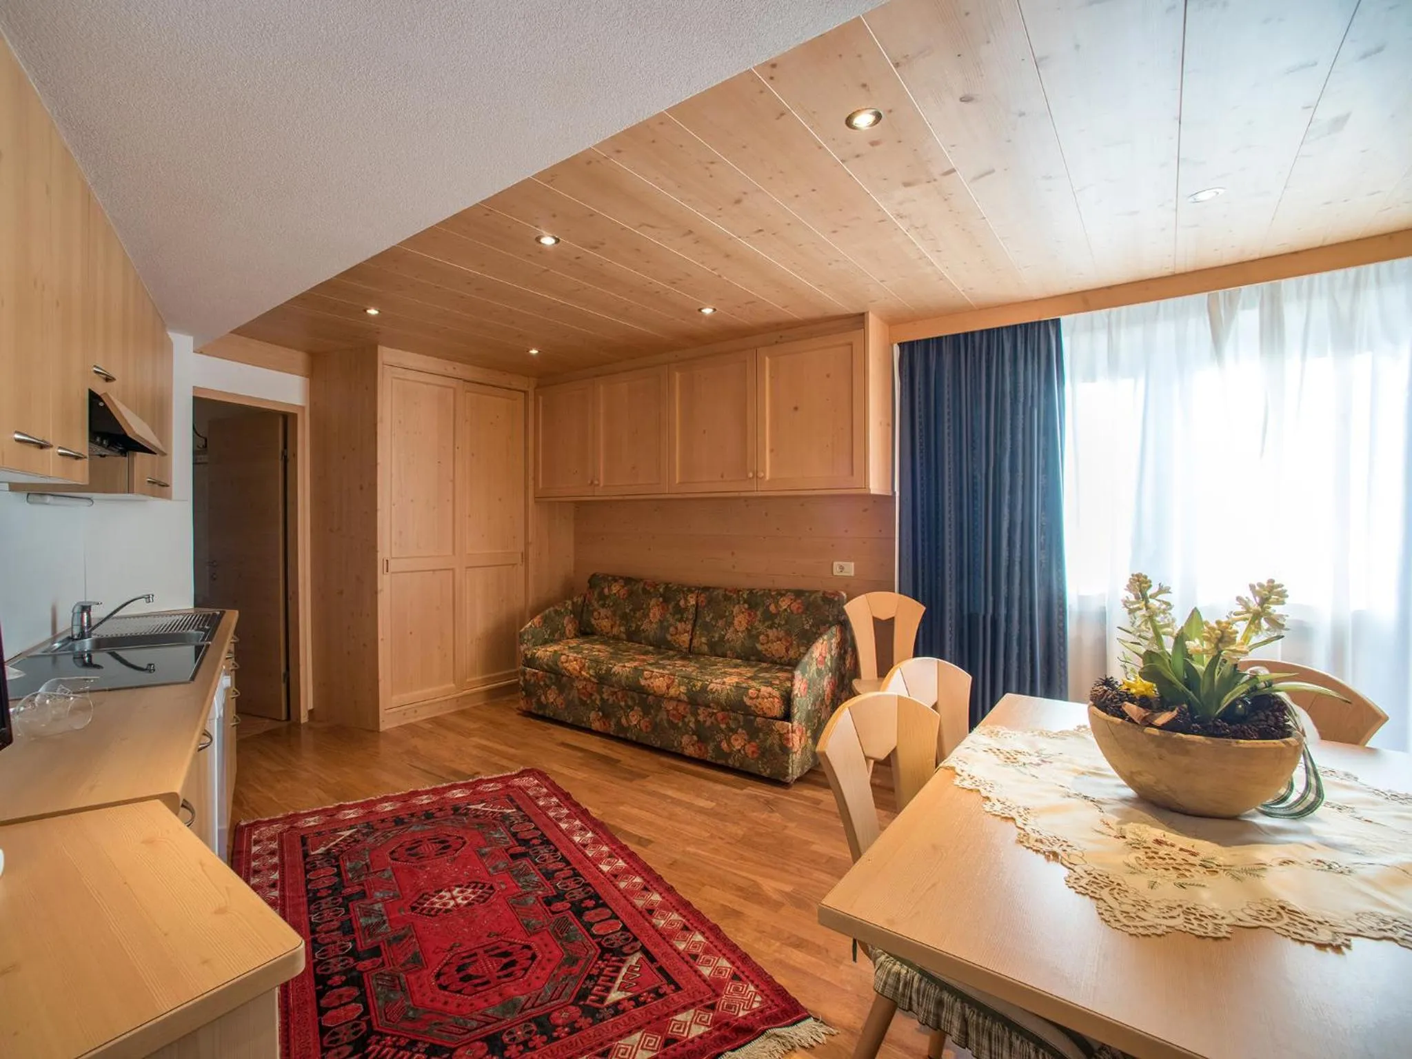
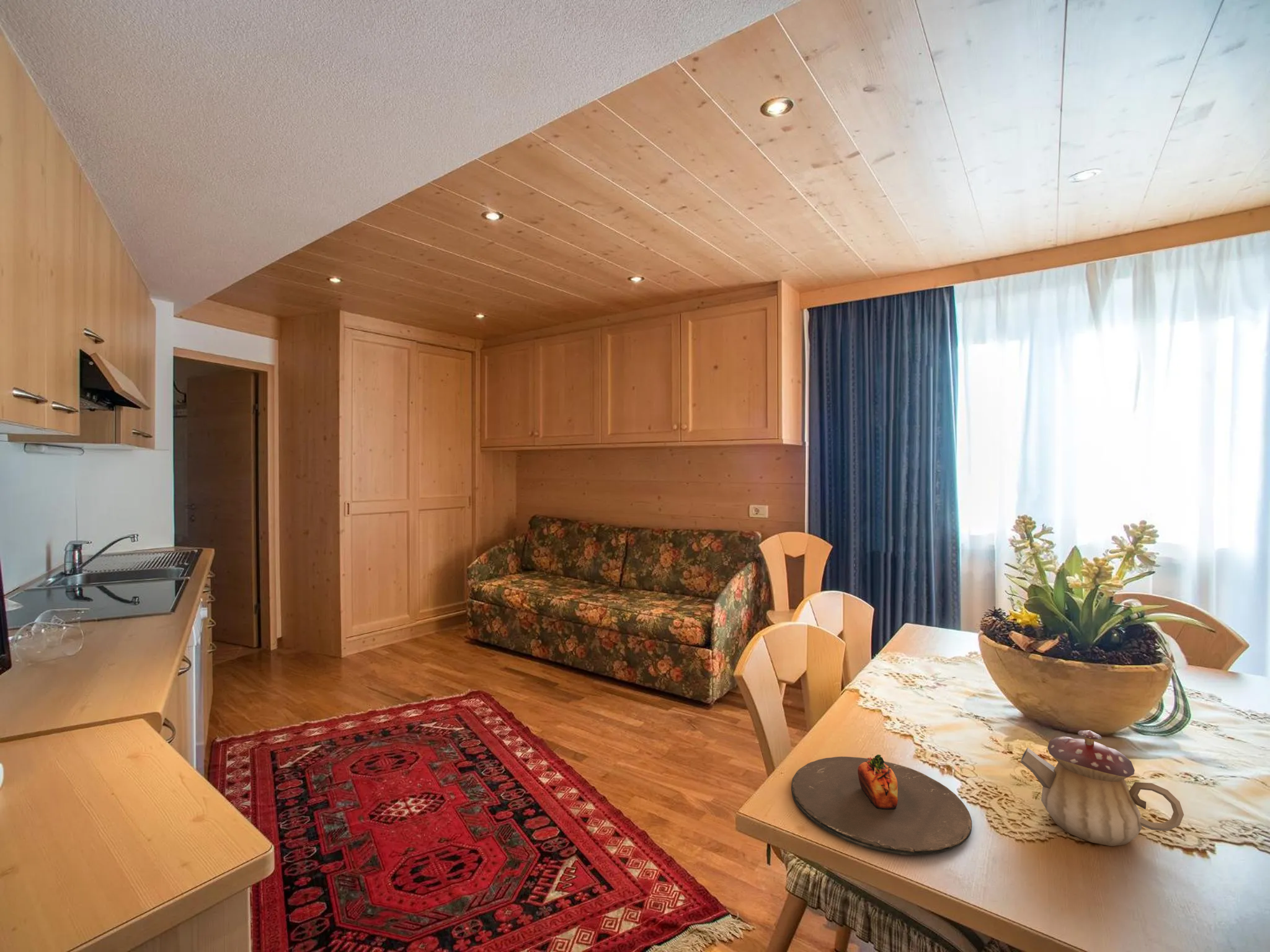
+ teapot (1096, 780)
+ plate (876, 778)
